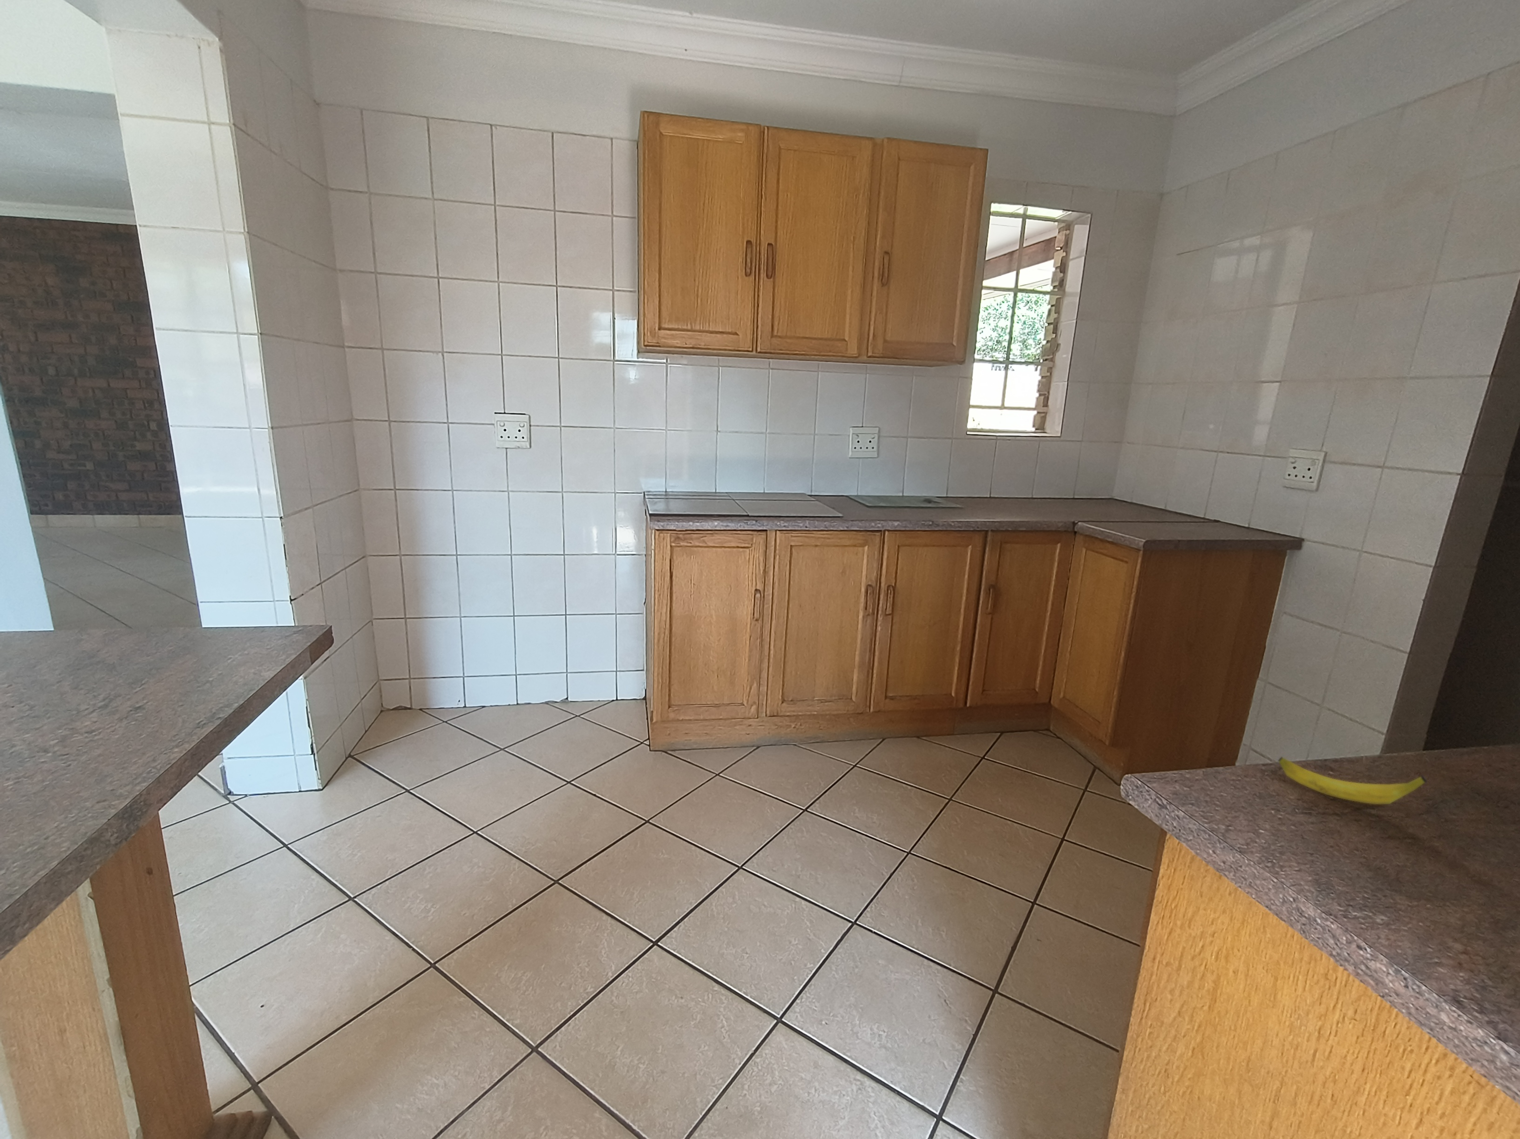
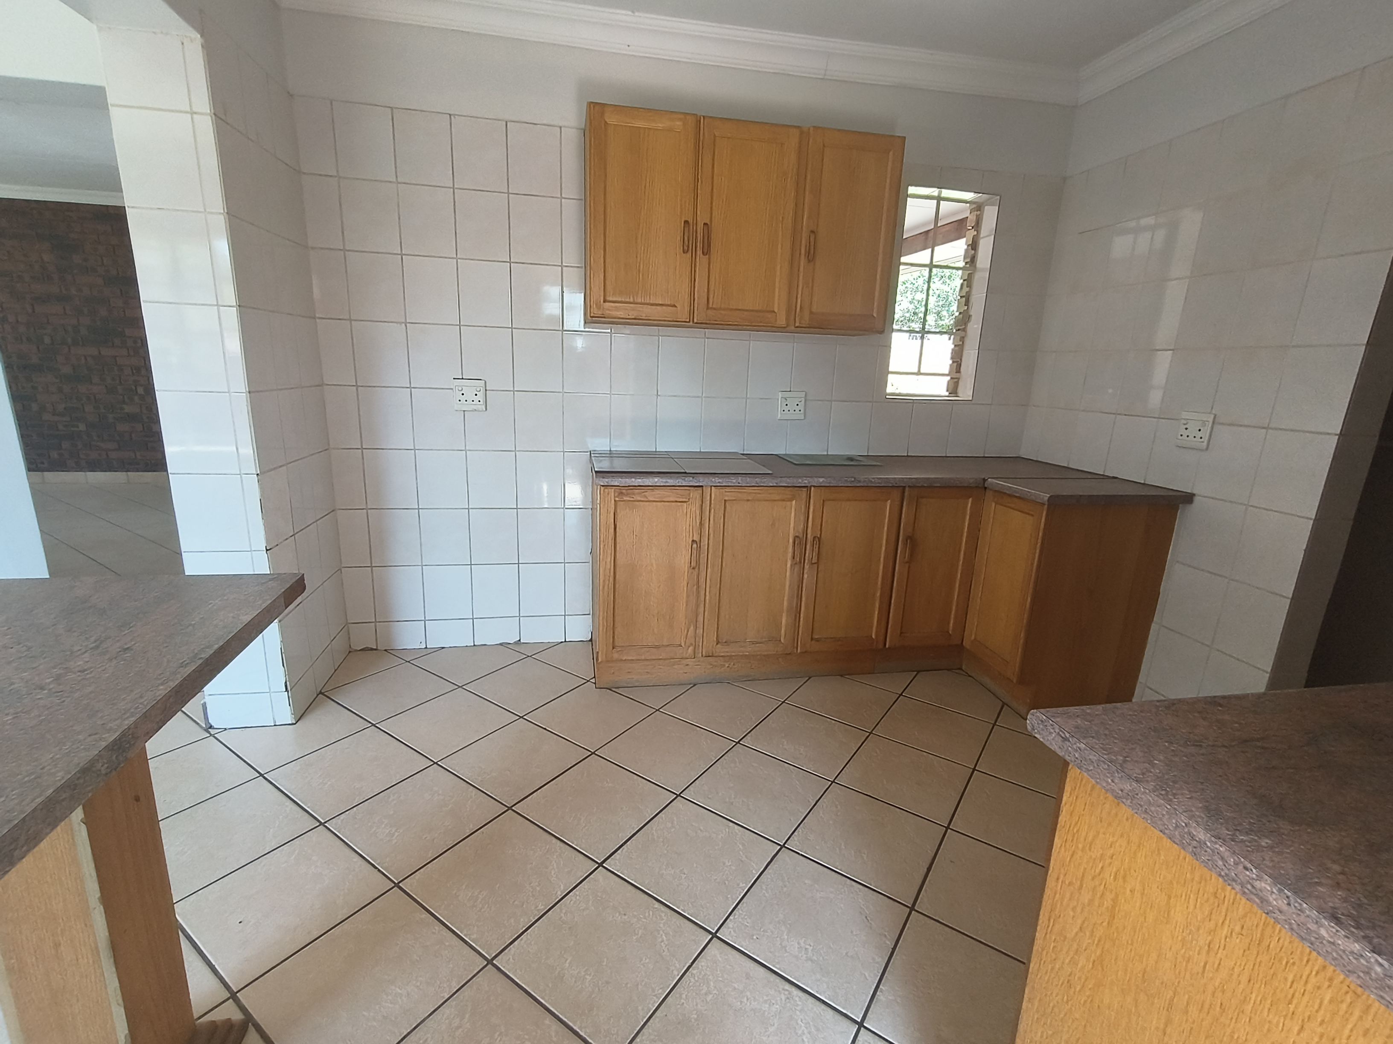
- banana (1345, 781)
